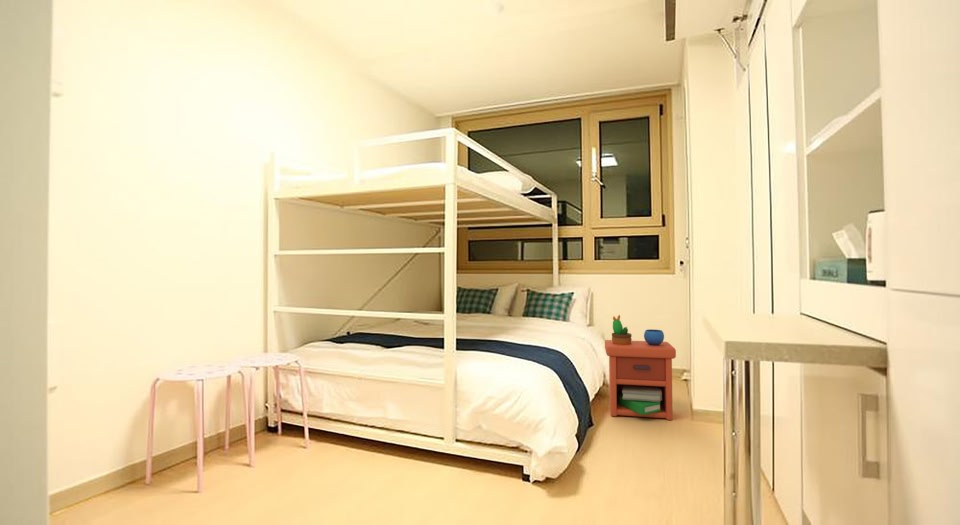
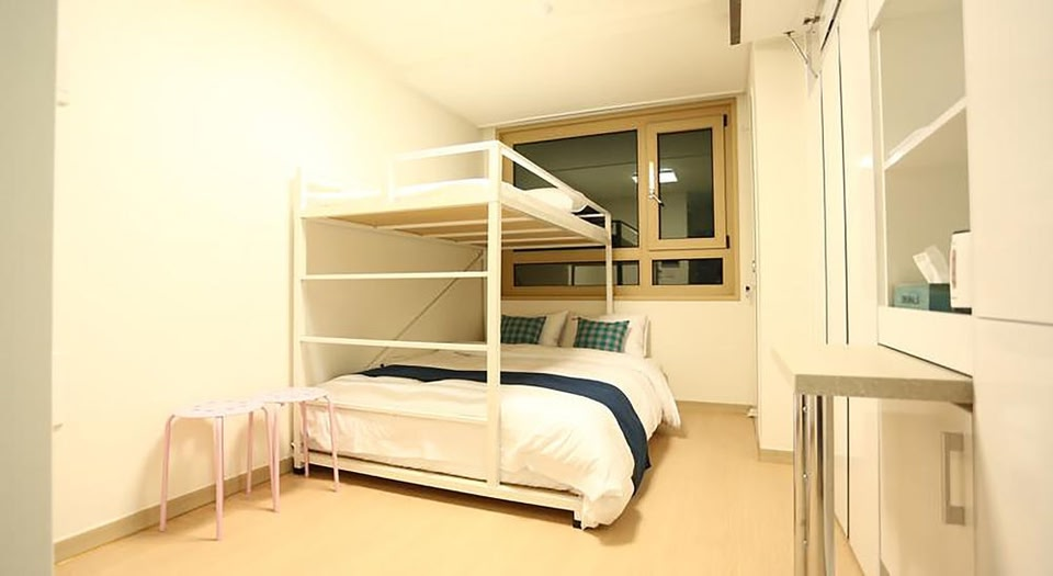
- nightstand (638, 364)
